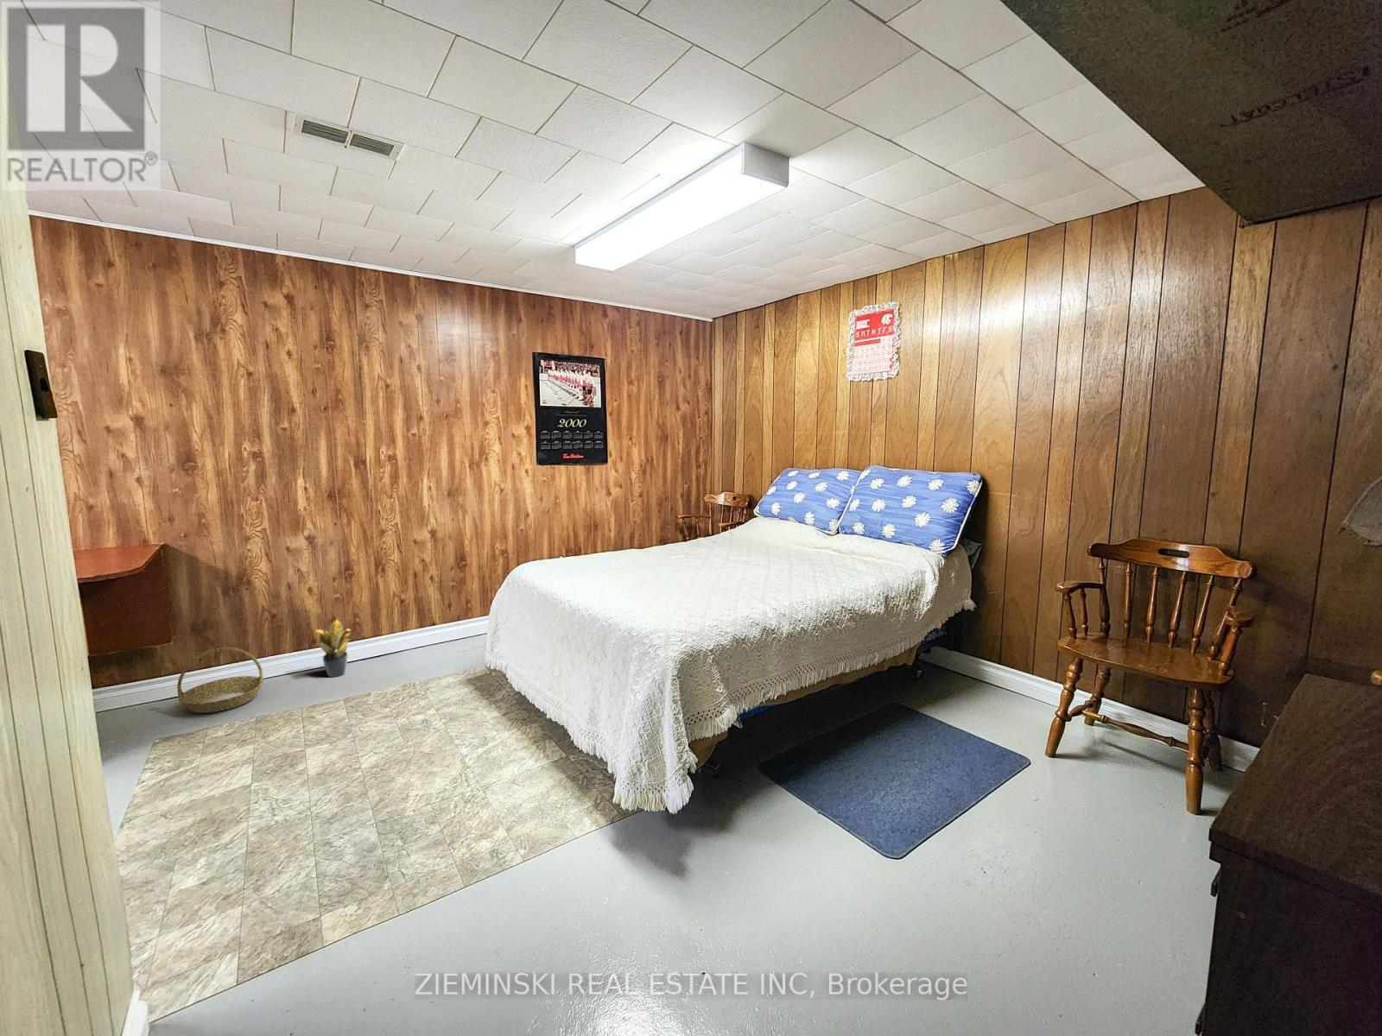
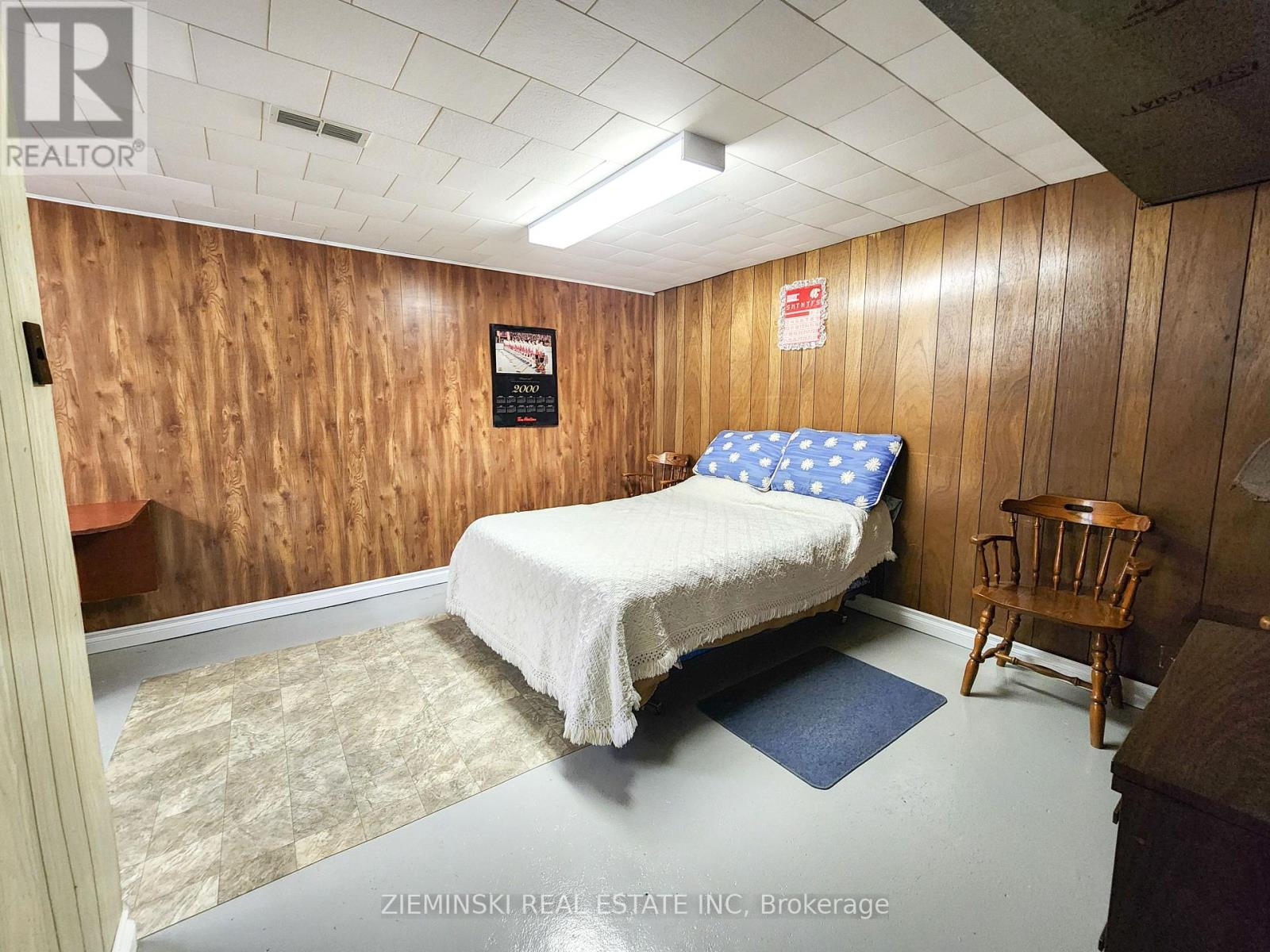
- basket (222, 679)
- potted plant (336, 645)
